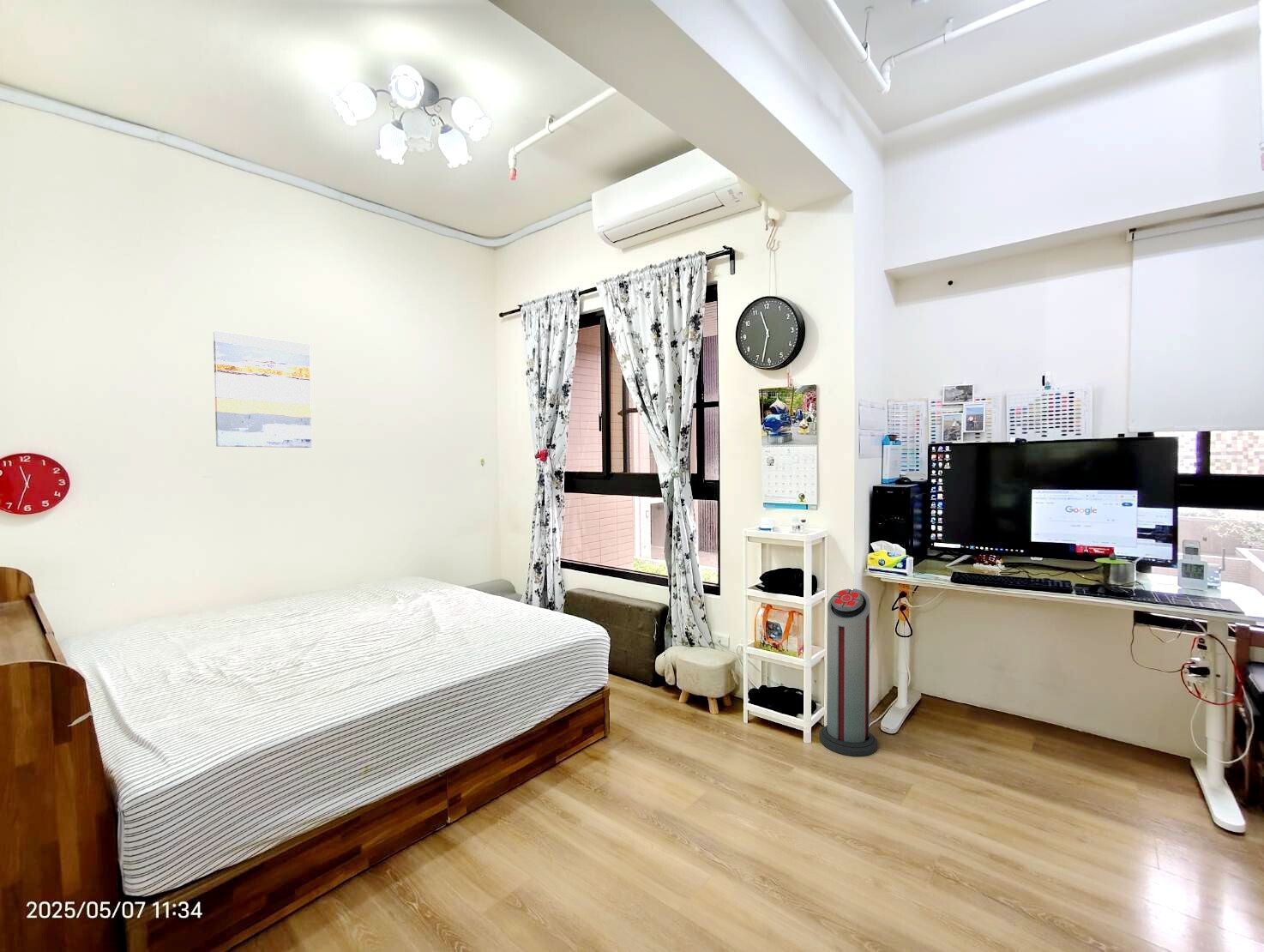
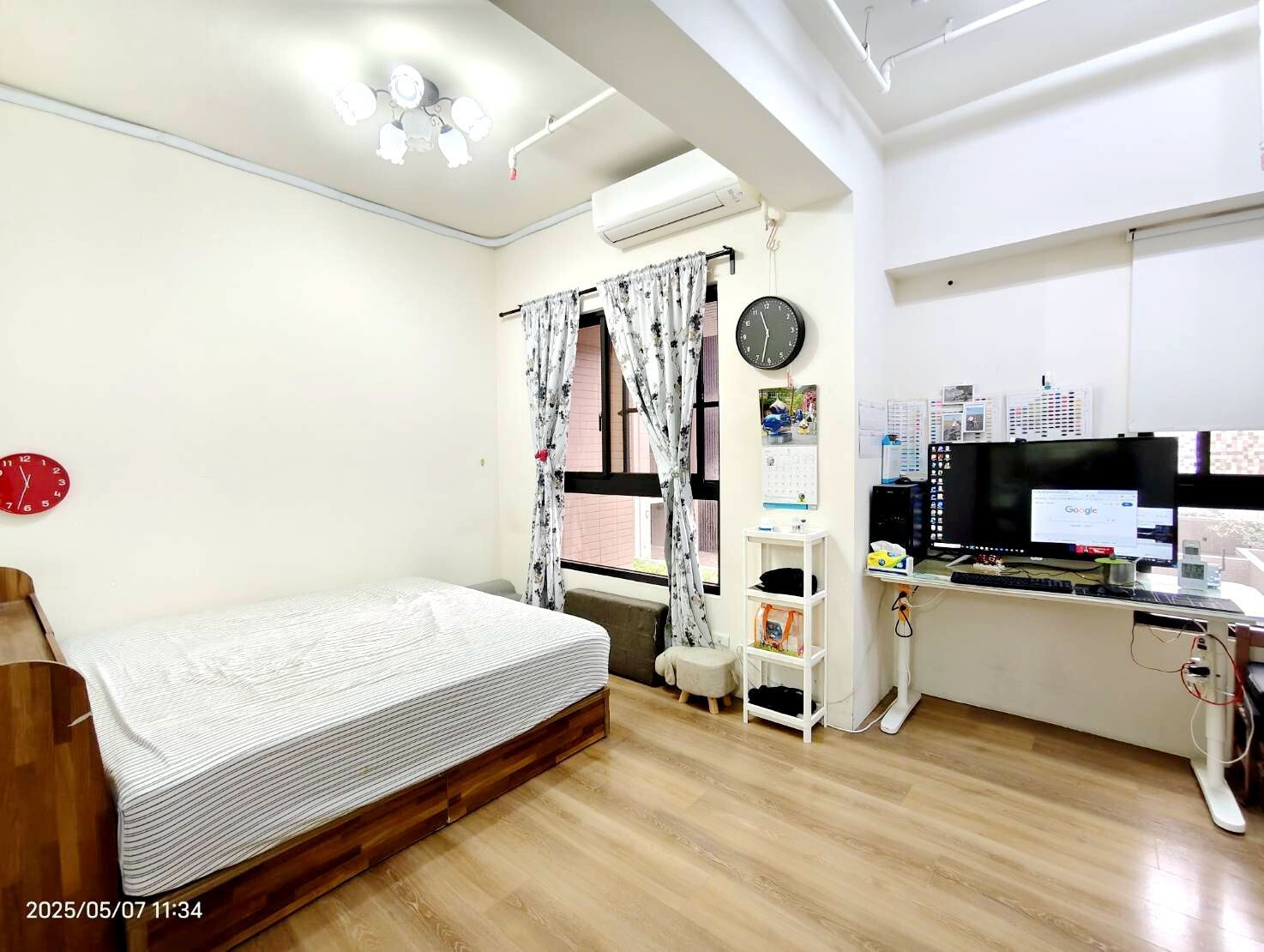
- wall art (265, 393)
- air purifier (848, 666)
